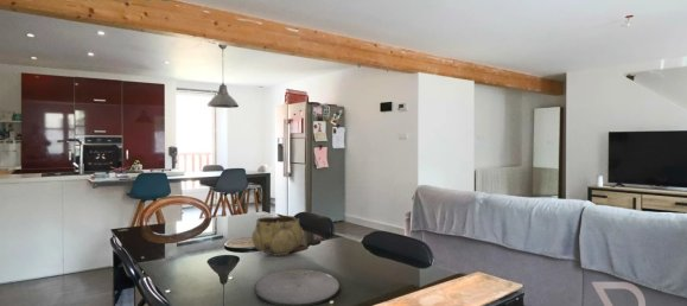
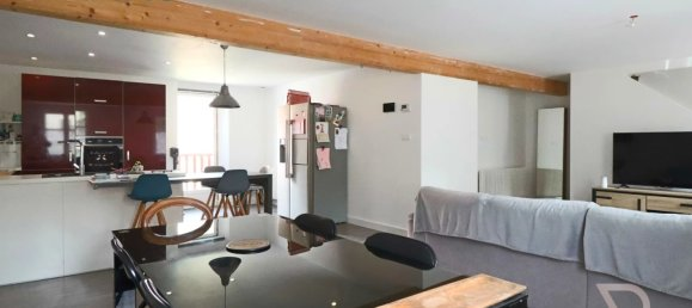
- plate (297, 286)
- decorative bowl (278, 235)
